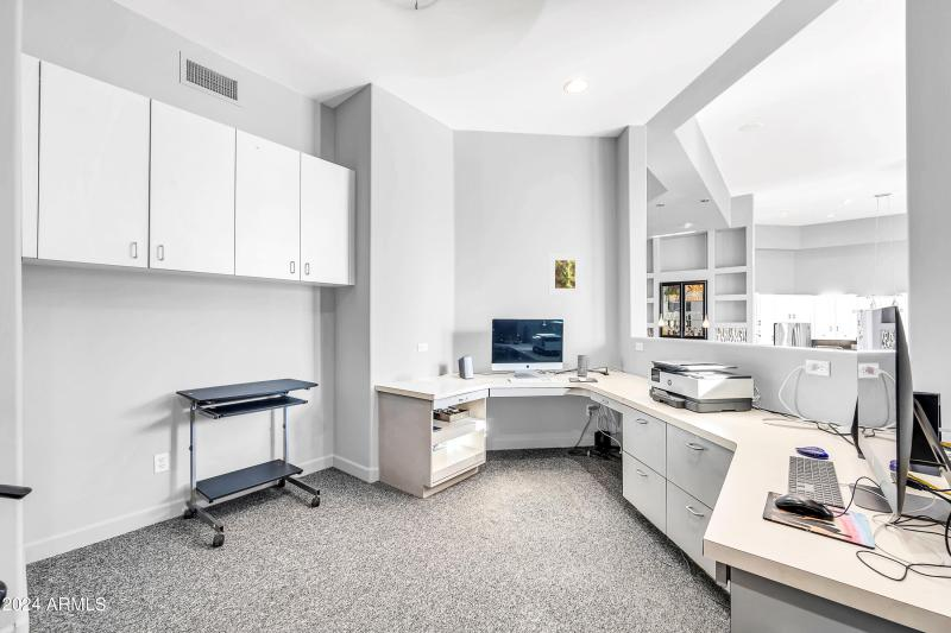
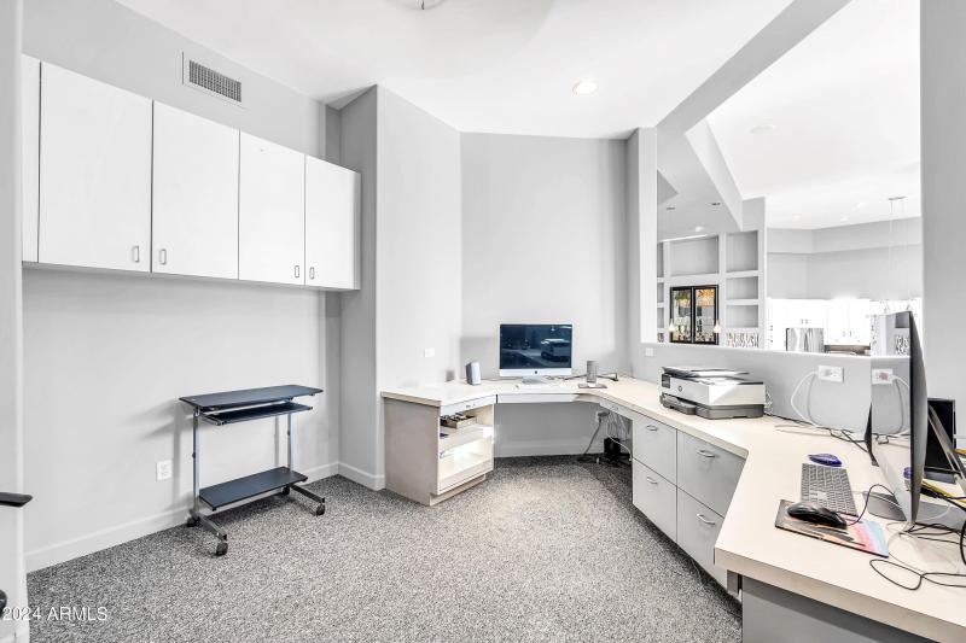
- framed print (565, 274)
